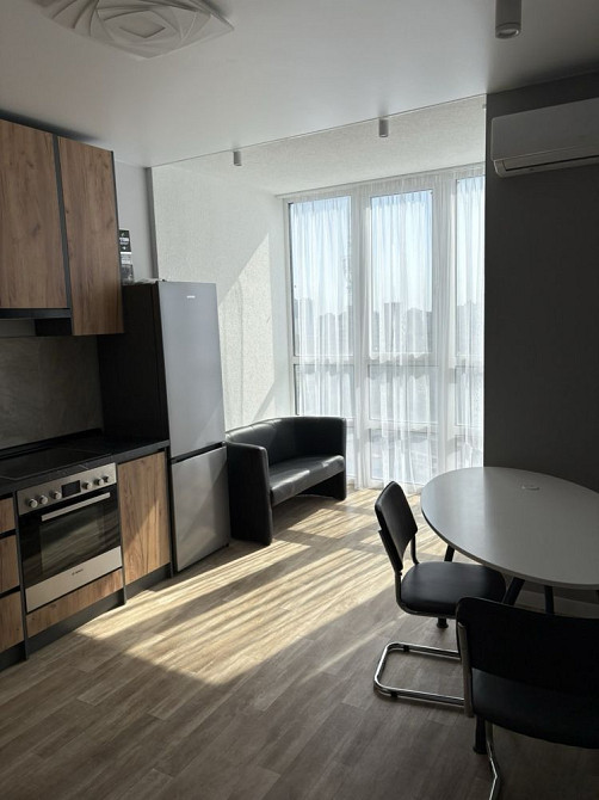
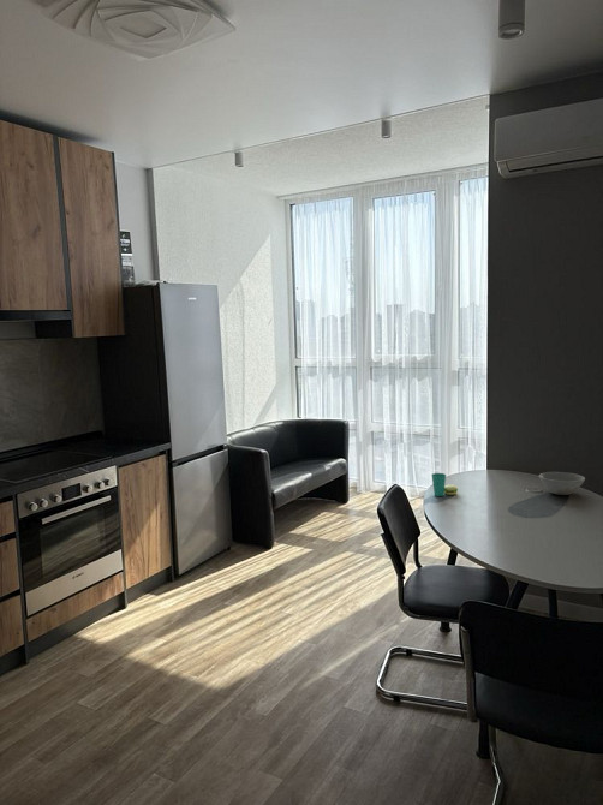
+ bowl (561, 484)
+ cup (443, 484)
